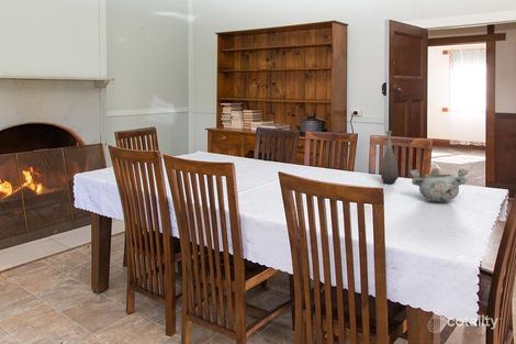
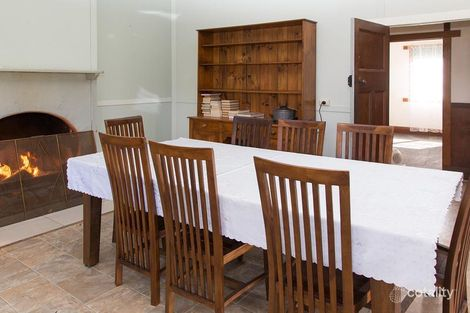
- bottle (389, 156)
- decorative bowl (437, 185)
